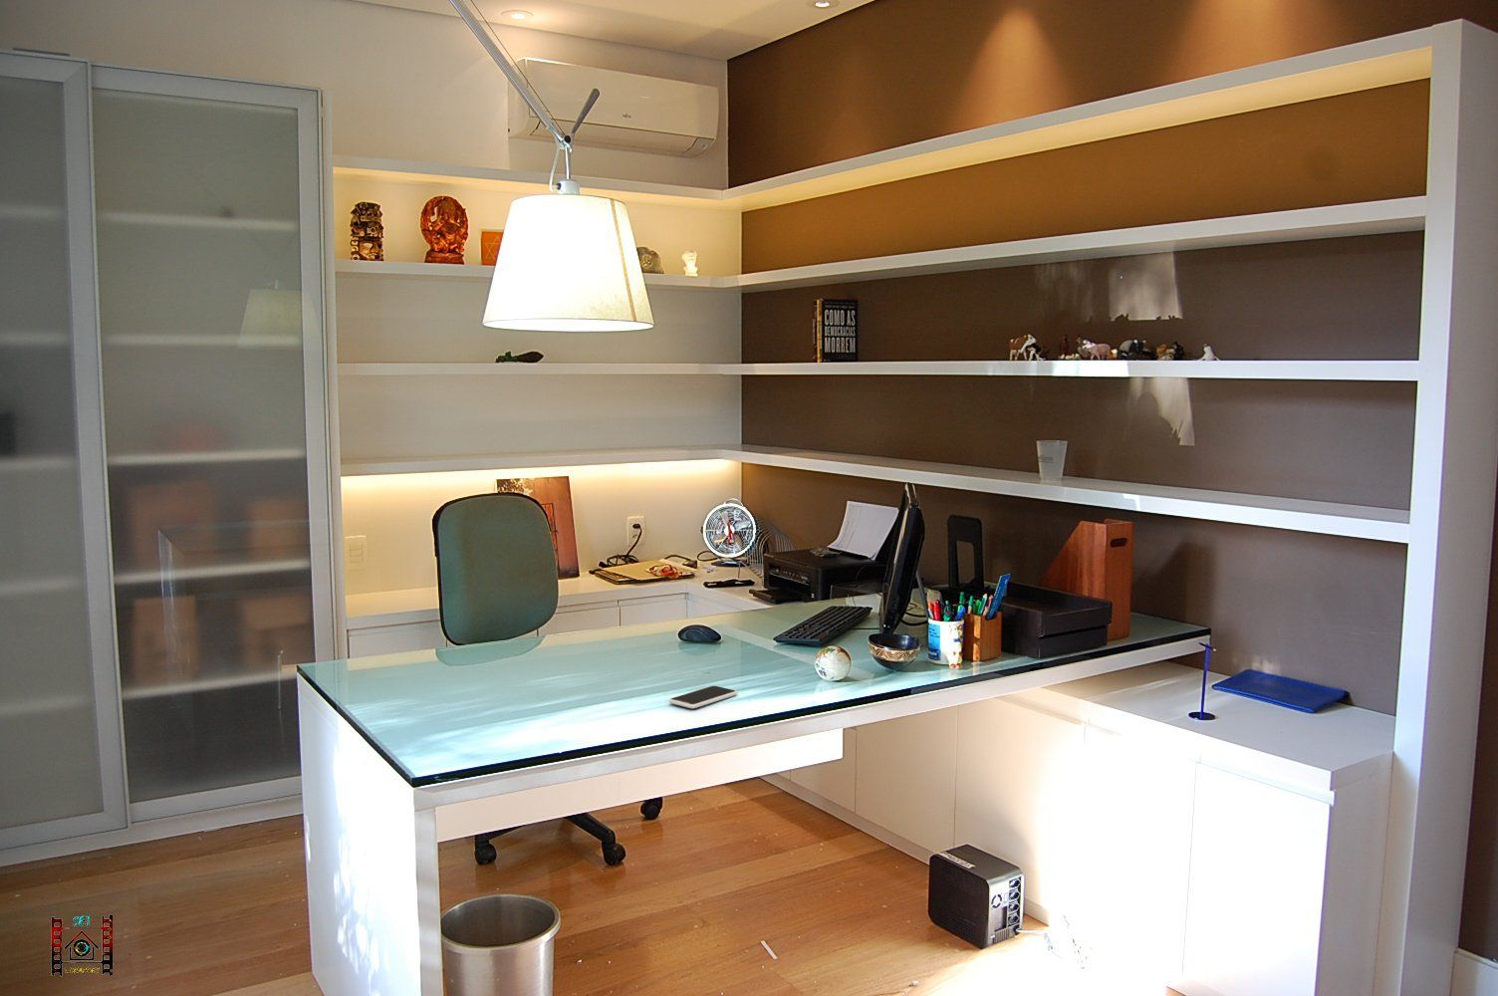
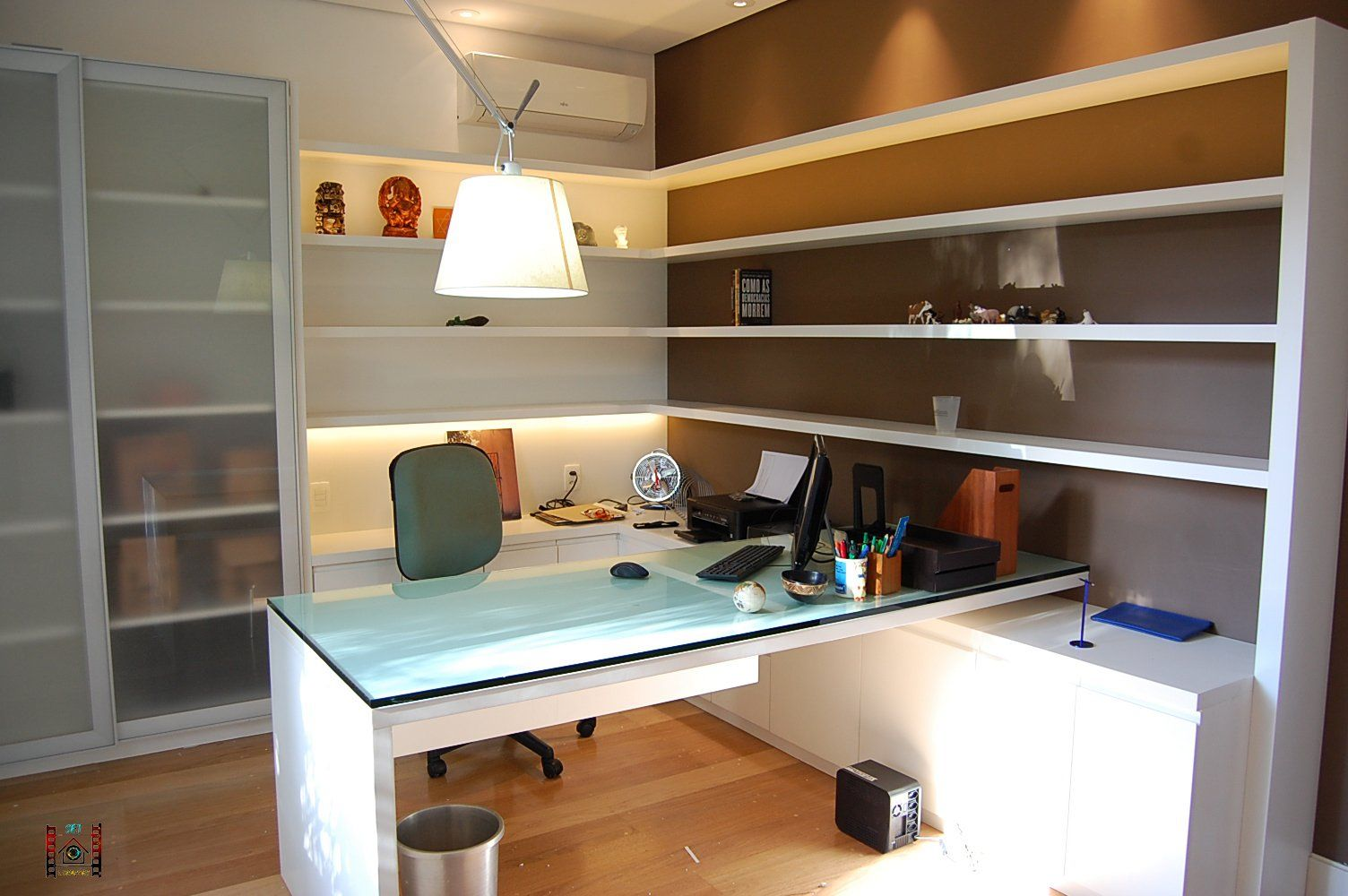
- smartphone (703, 696)
